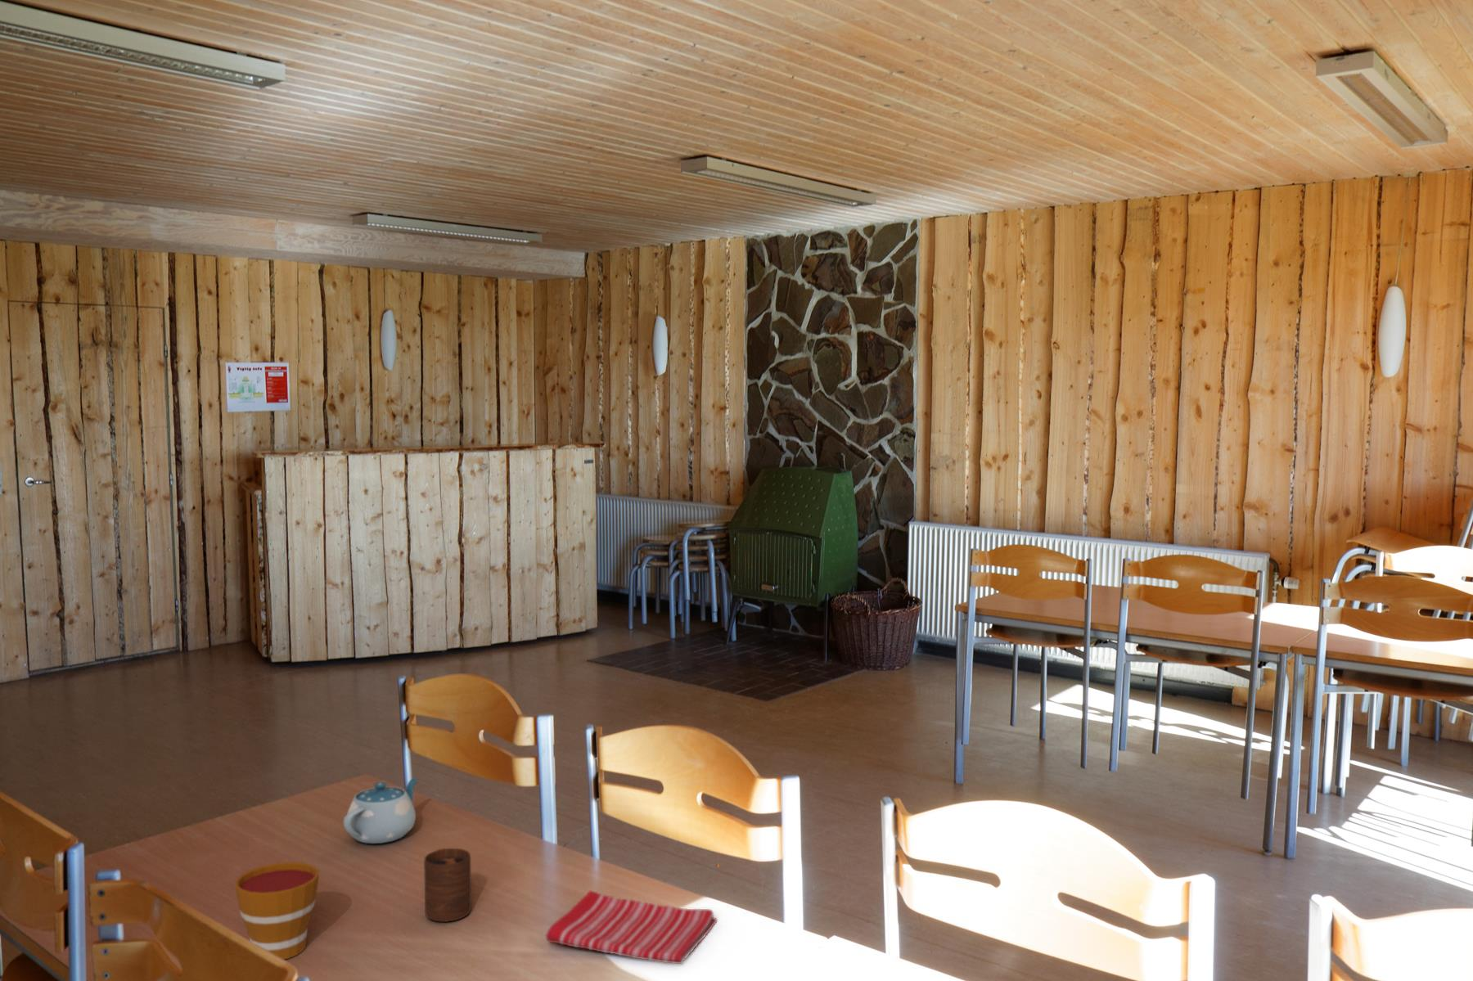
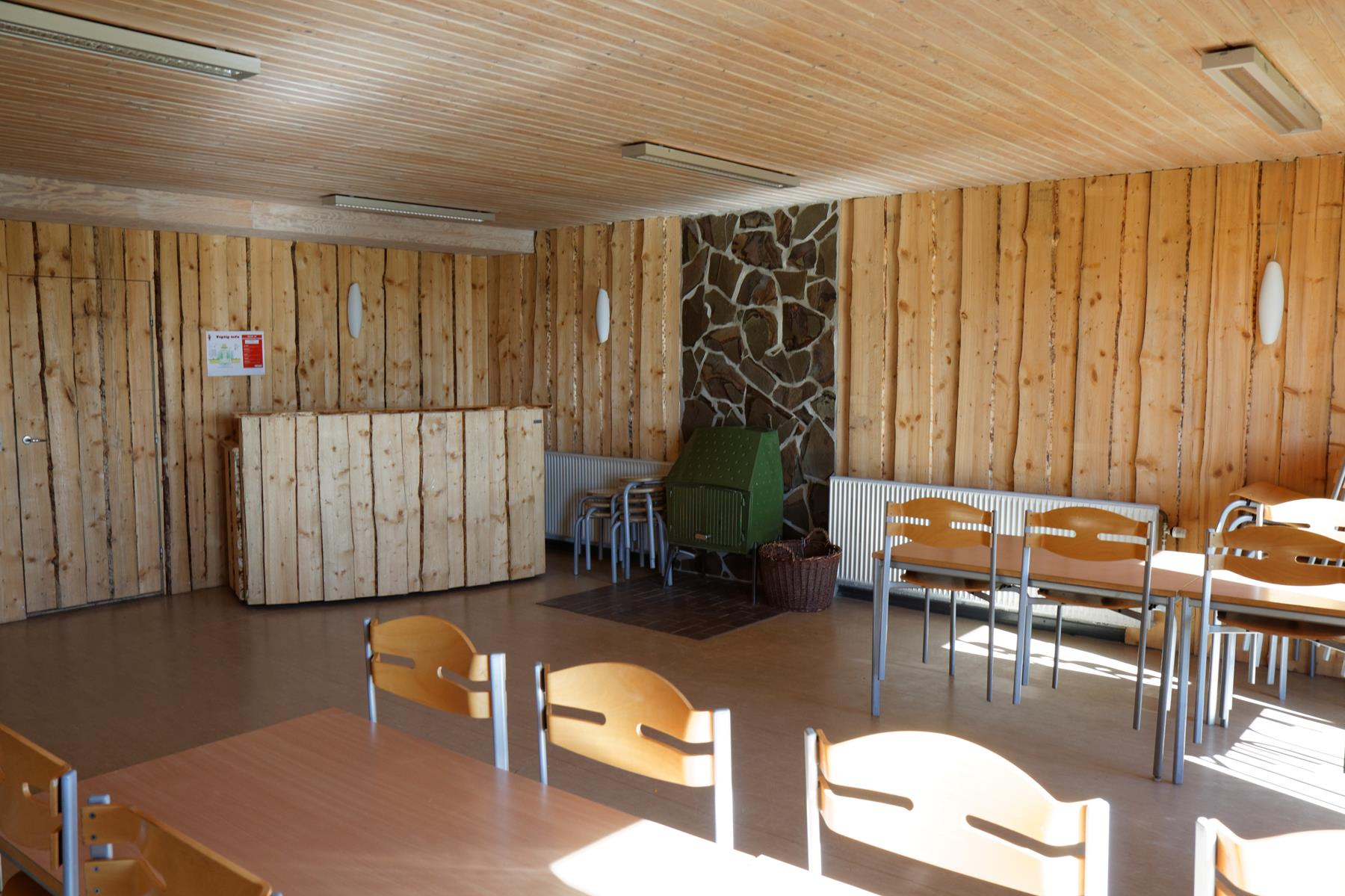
- chinaware (382, 808)
- dish towel (632, 925)
- cup (445, 882)
- cup (283, 910)
